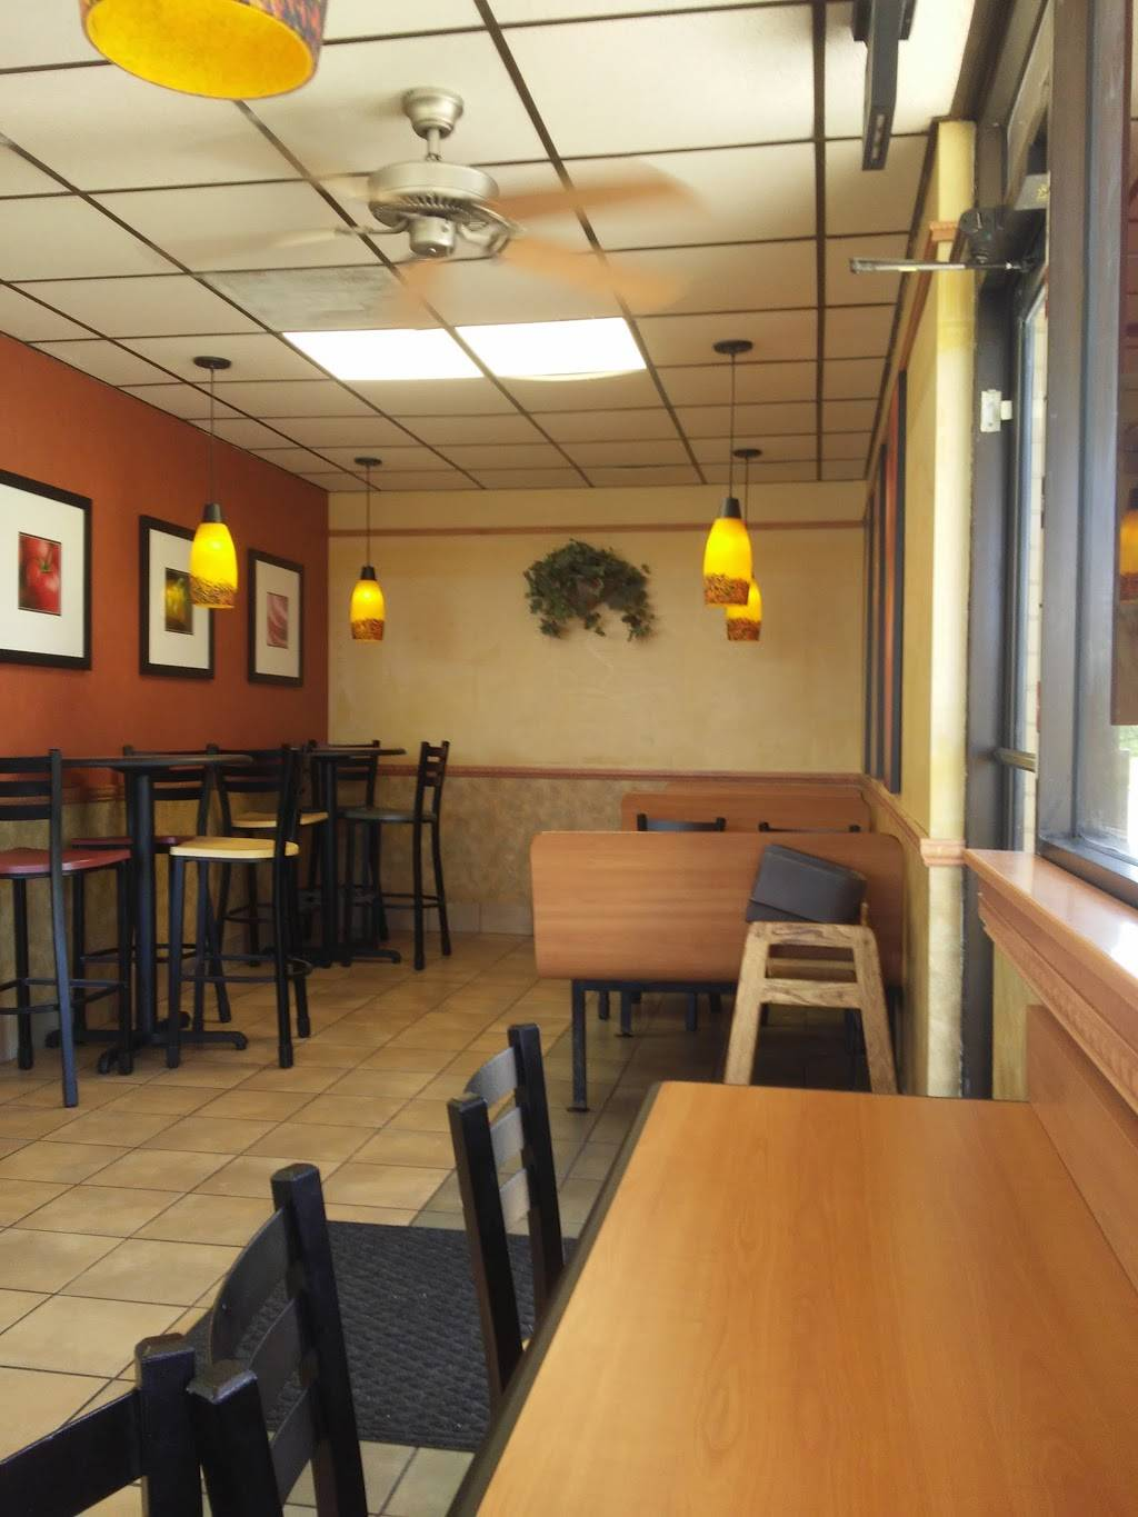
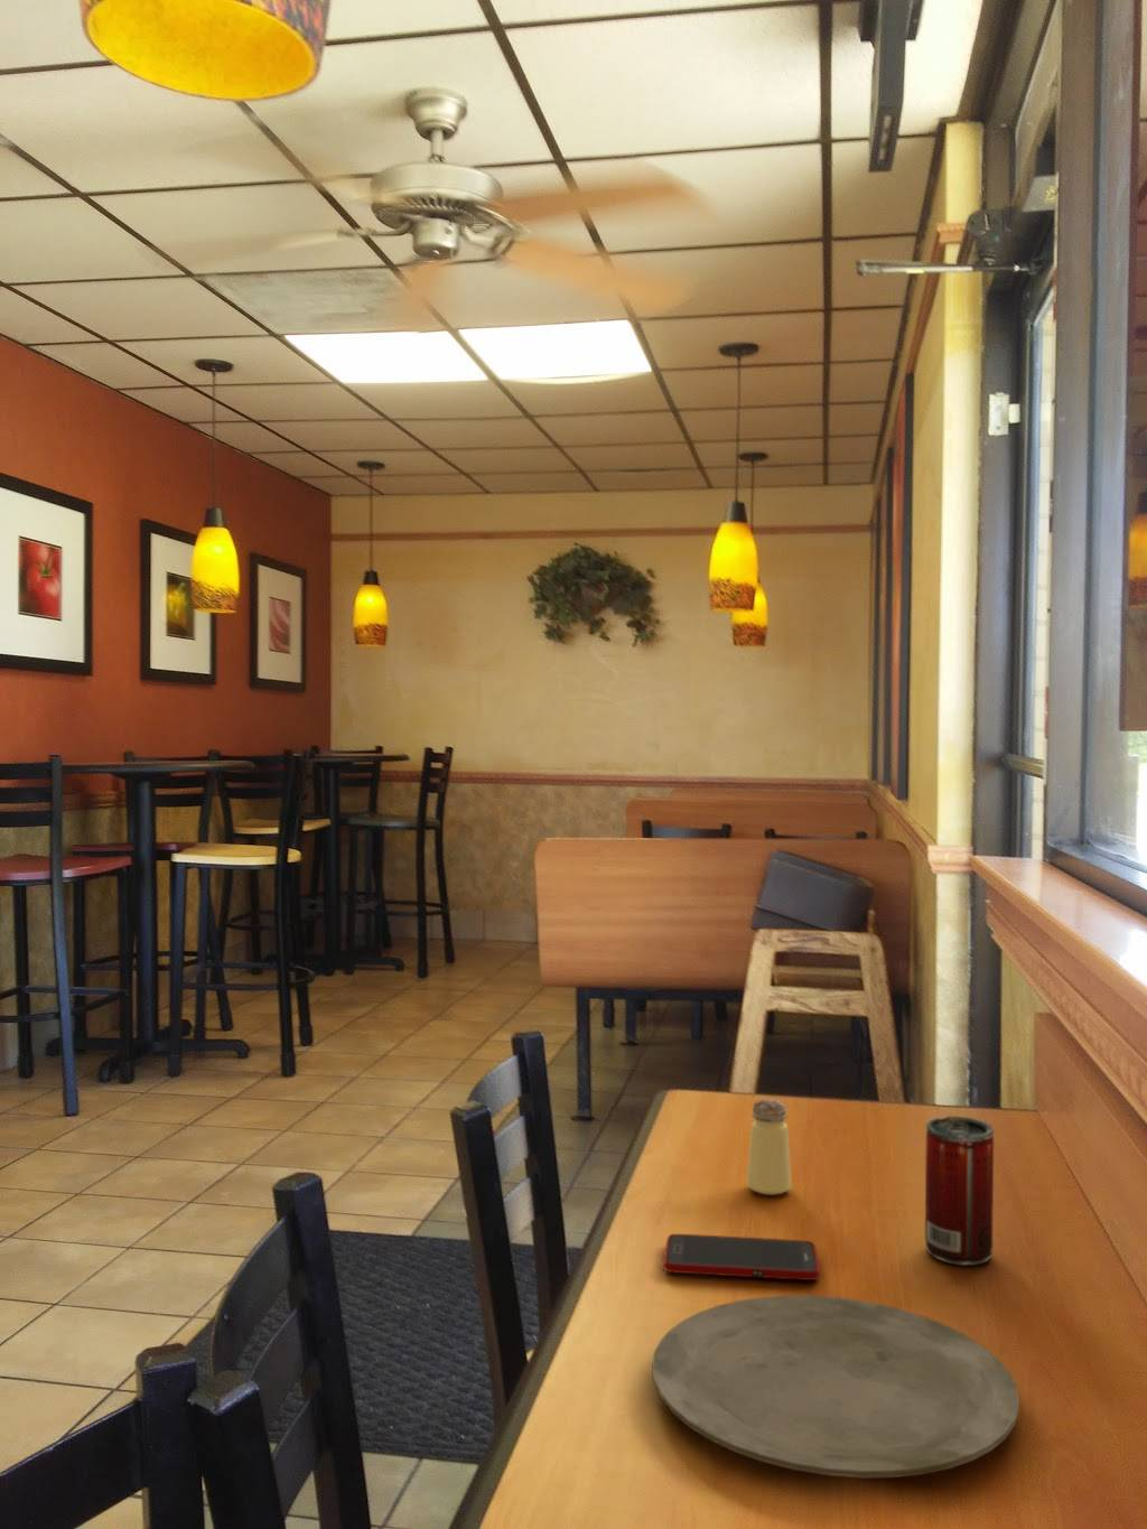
+ cell phone (741, 1257)
+ saltshaker (769, 1145)
+ beverage can (959, 1188)
+ plate (830, 1381)
